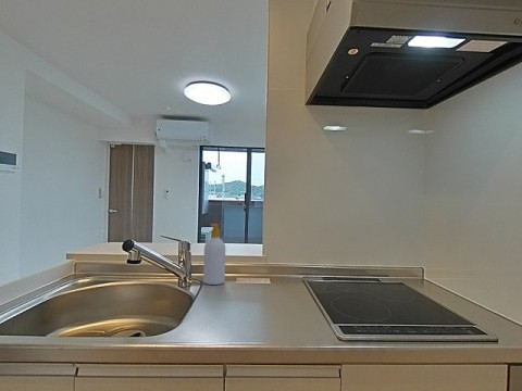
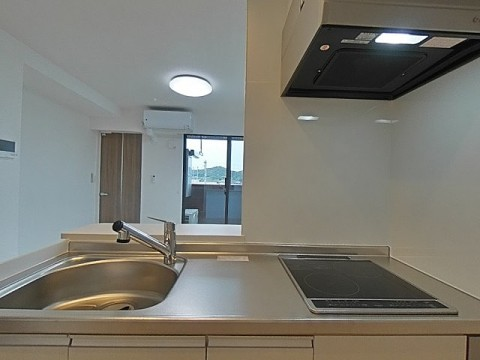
- soap bottle (214, 253)
